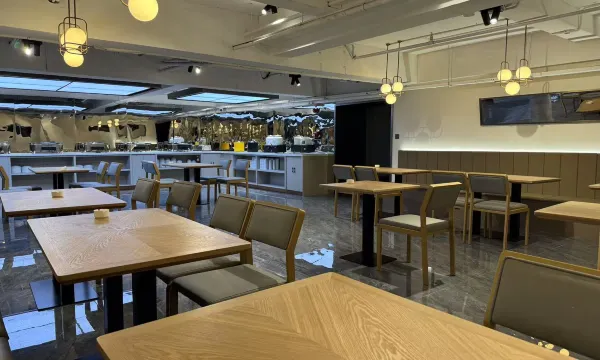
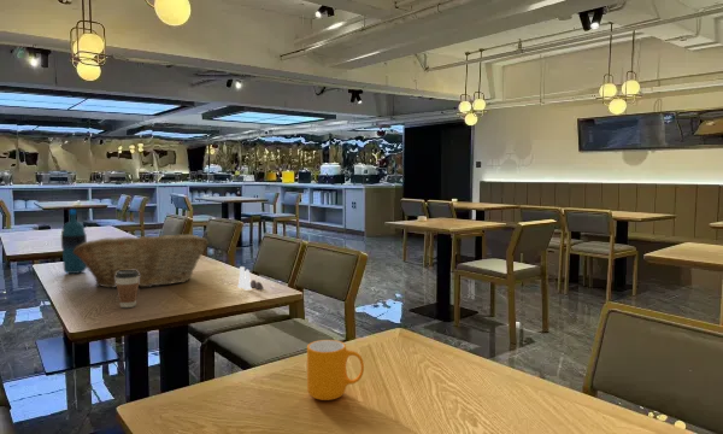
+ fruit basket (143, 257)
+ salt and pepper shaker set (248, 276)
+ mug (335, 370)
+ coffee cup (128, 288)
+ water bottle (74, 241)
